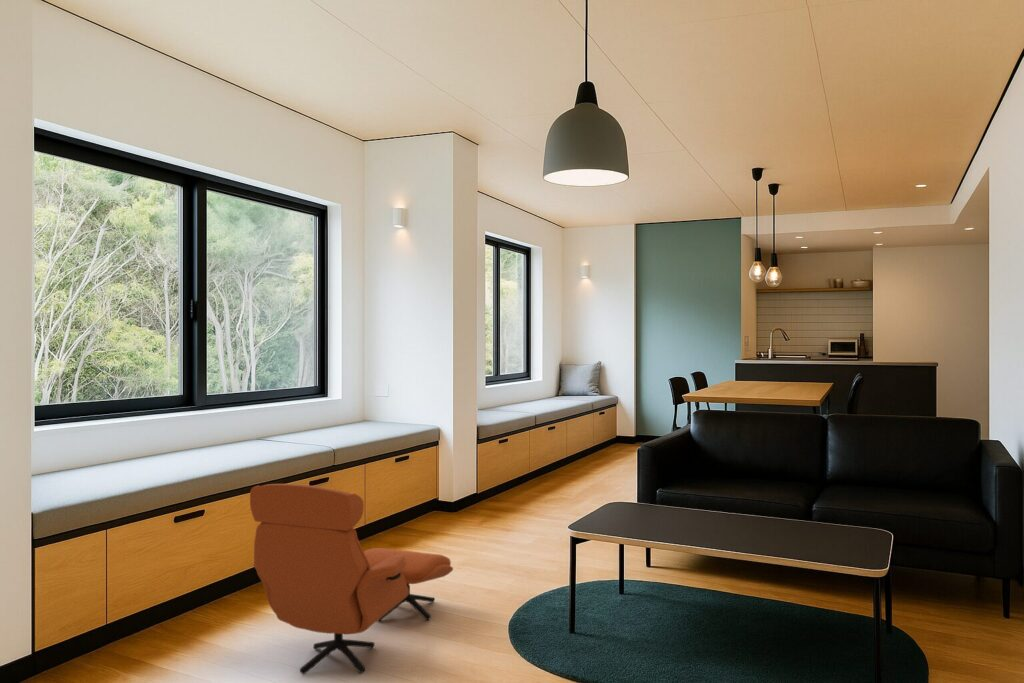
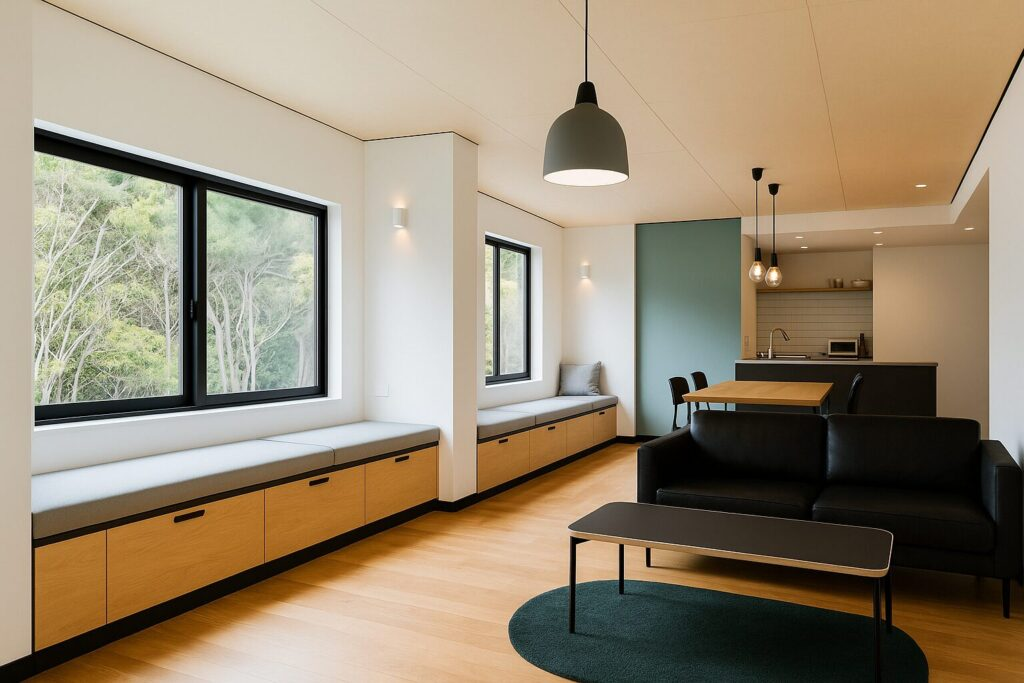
- armchair (369, 551)
